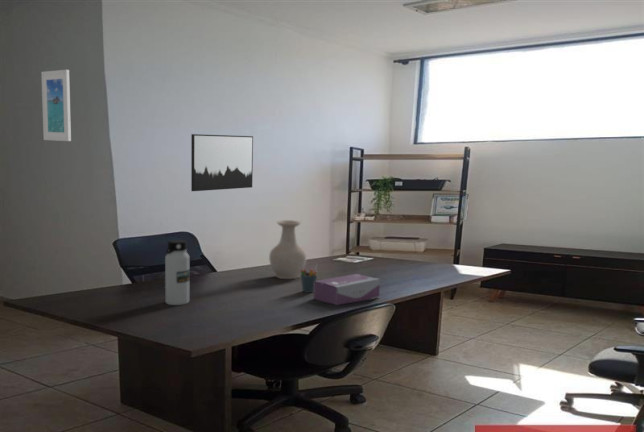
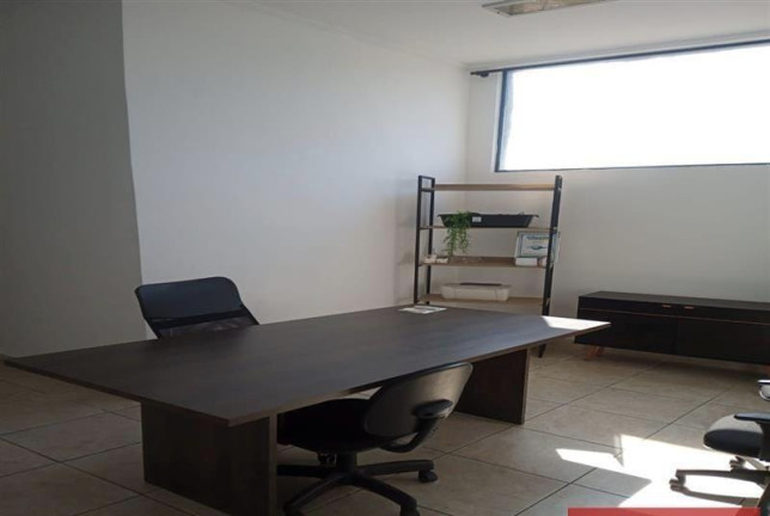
- wall art (223, 162)
- water bottle (177, 271)
- vase (288, 249)
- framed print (55, 106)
- tissue box (346, 288)
- pen holder (308, 278)
